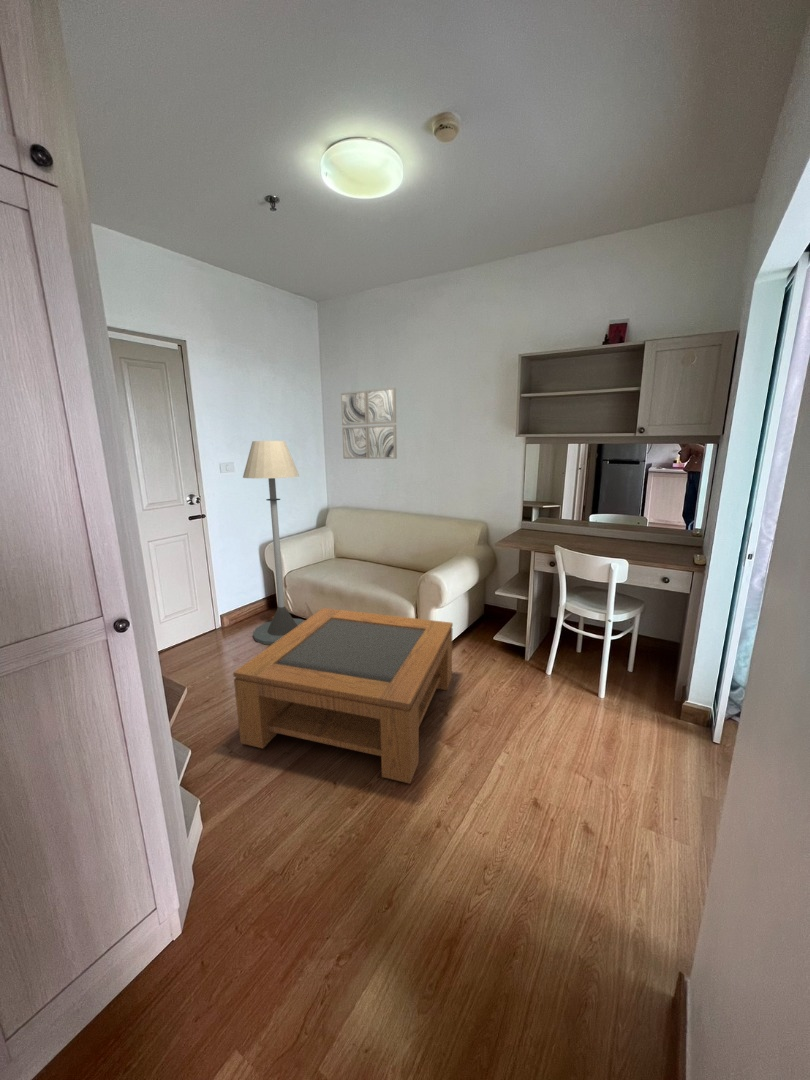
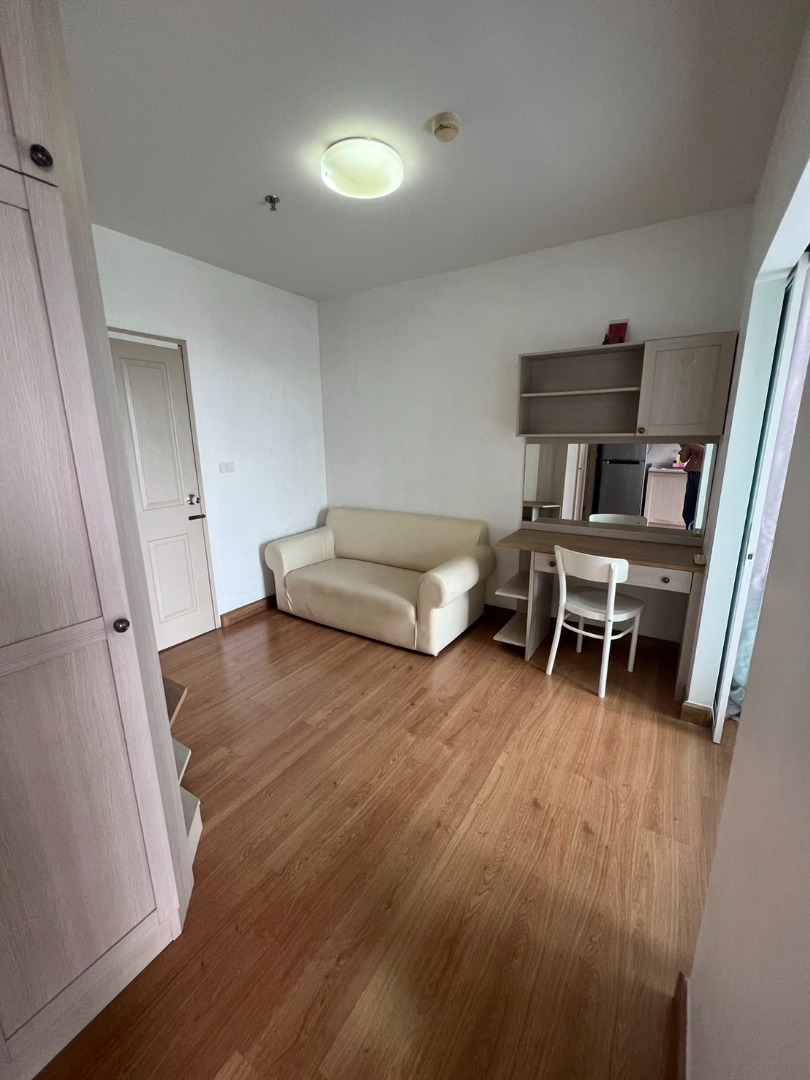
- wall art (368, 426)
- coffee table (357, 676)
- floor lamp (276, 541)
